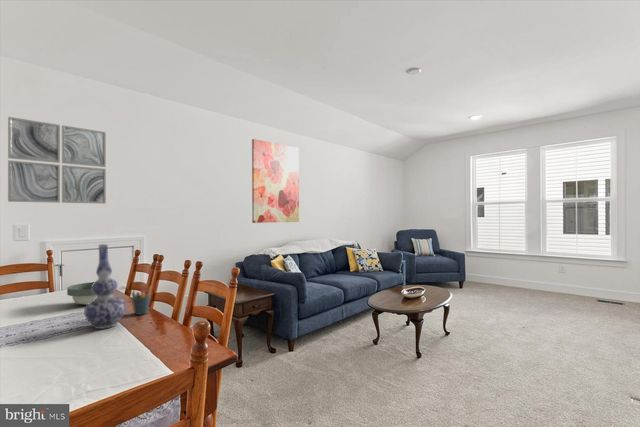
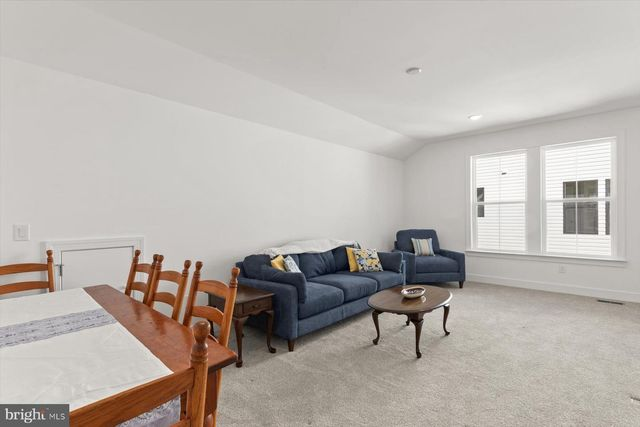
- bowl (90, 294)
- vase (105, 284)
- wall art (276, 183)
- wall art (59, 165)
- pen holder (141, 300)
